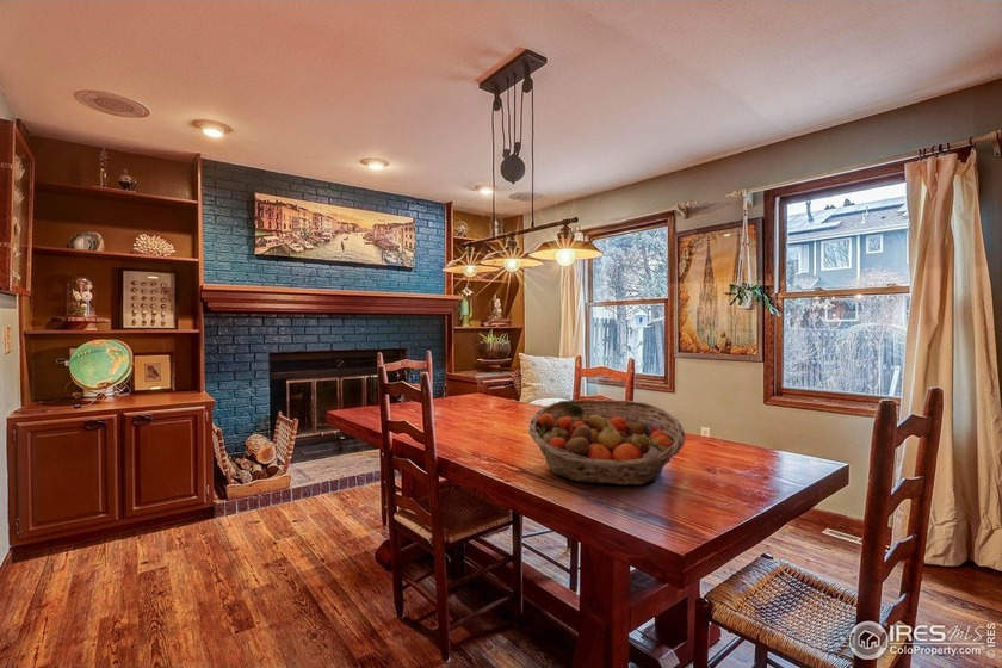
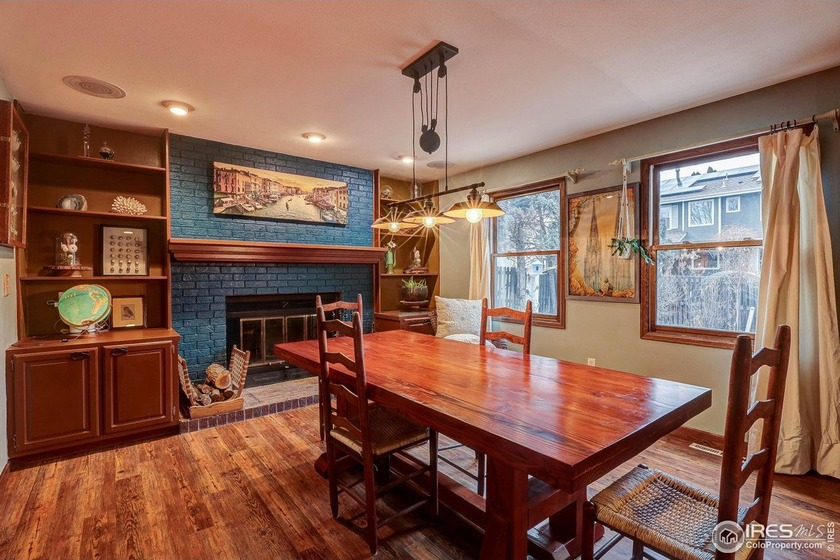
- fruit basket (604, 438)
